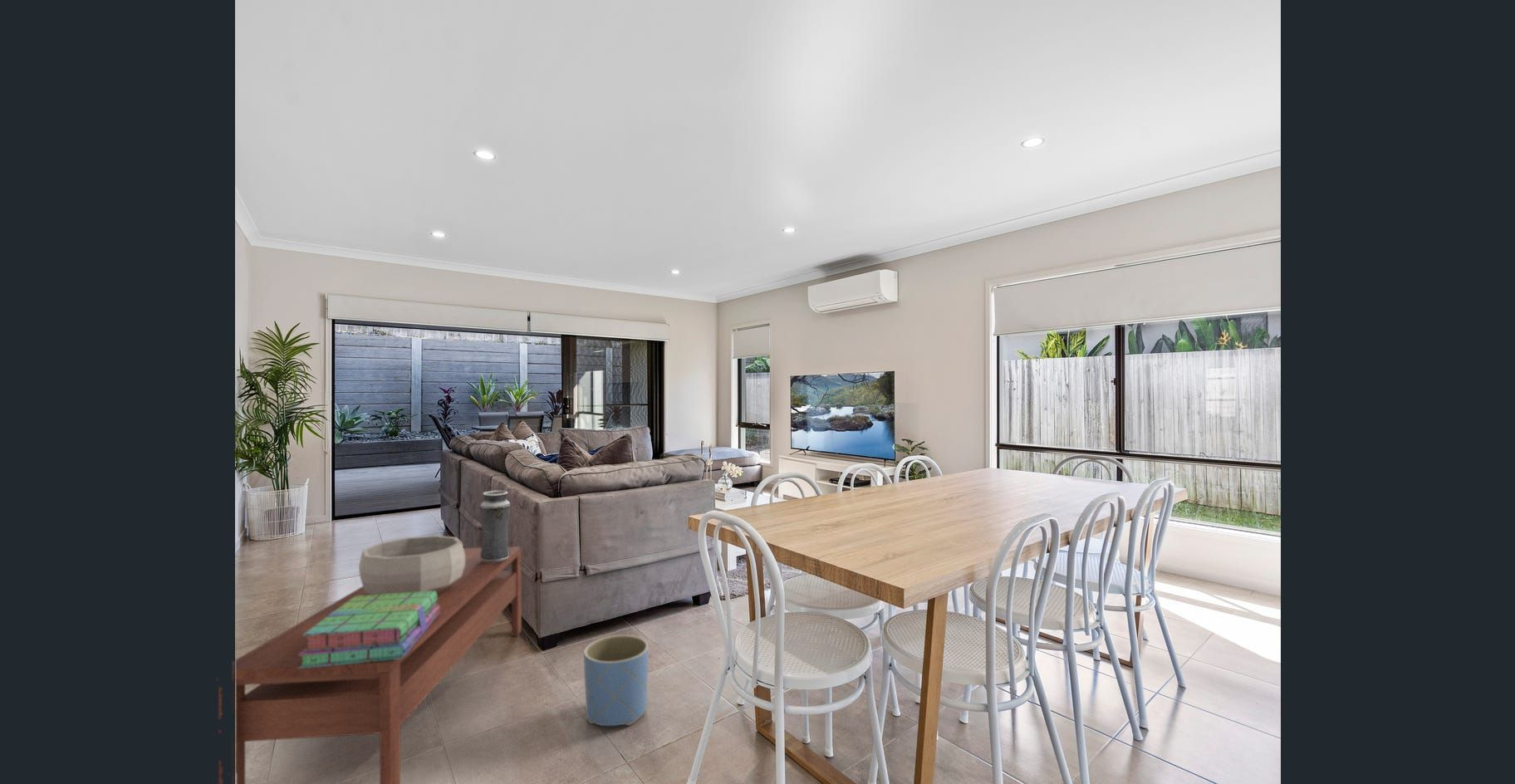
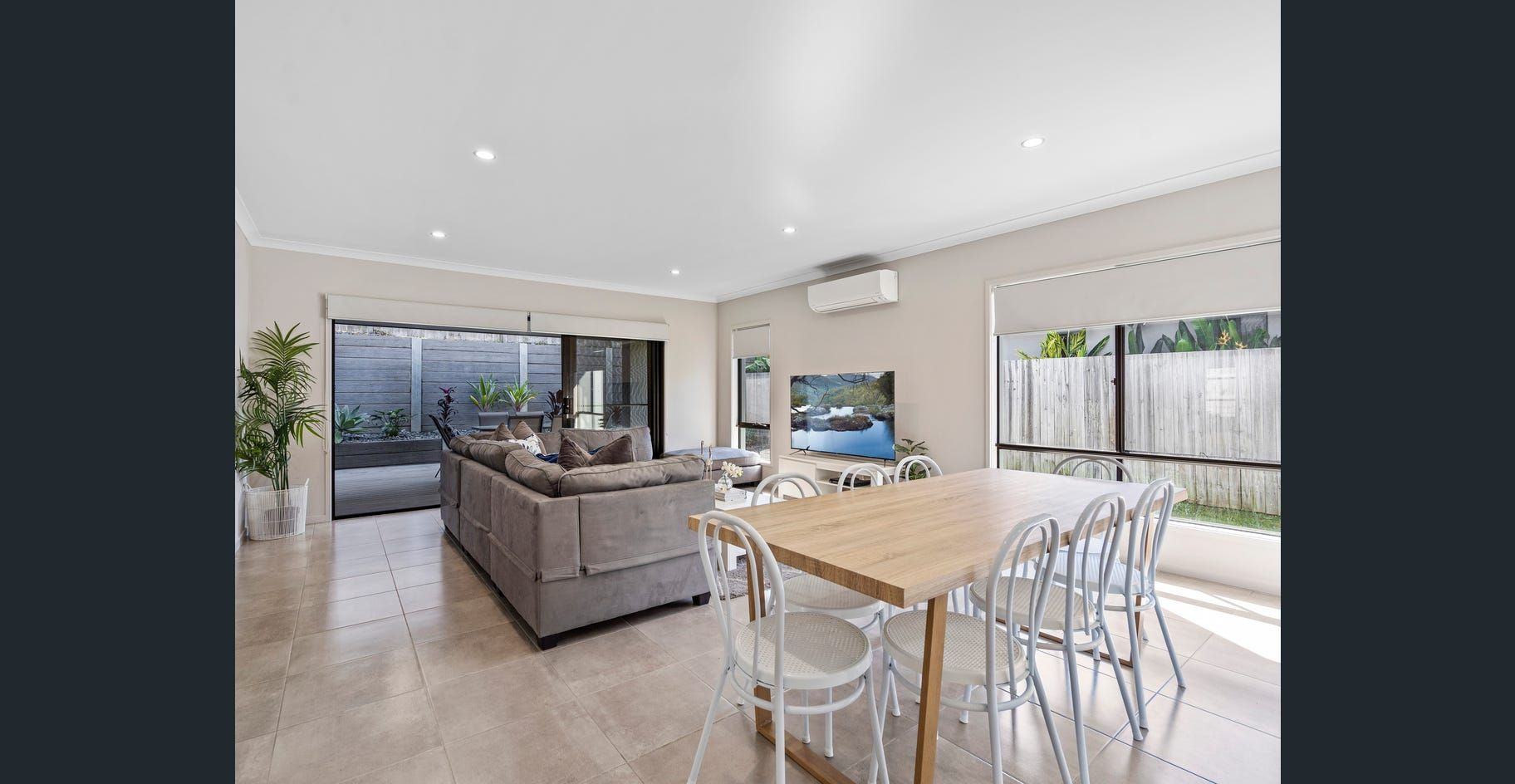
- coffee table (413, 646)
- stack of books (376, 624)
- vase (495, 525)
- decorative bowl (413, 566)
- planter (616, 680)
